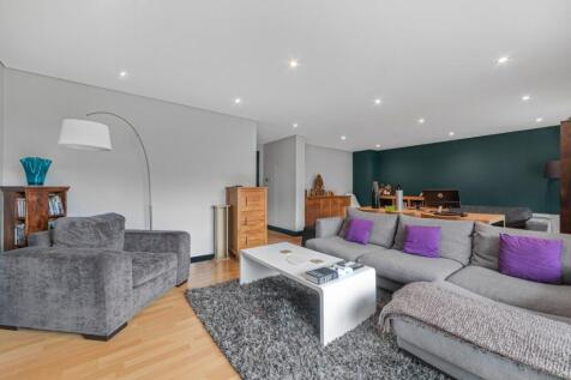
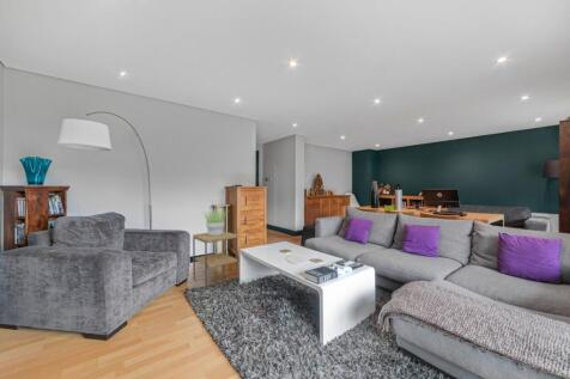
+ potted plant (216, 221)
+ side table (216, 257)
